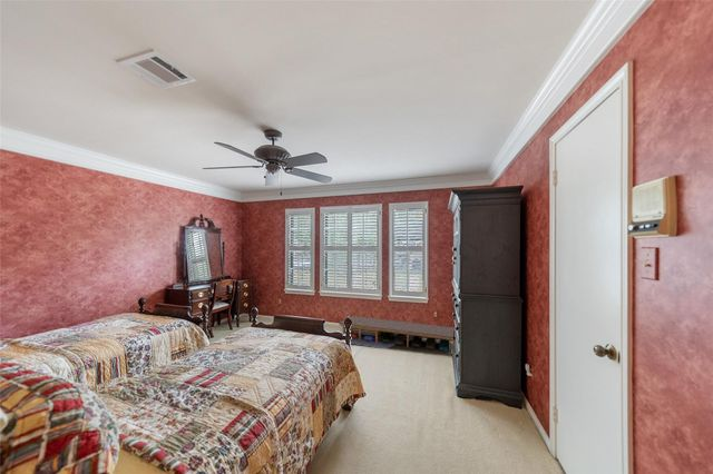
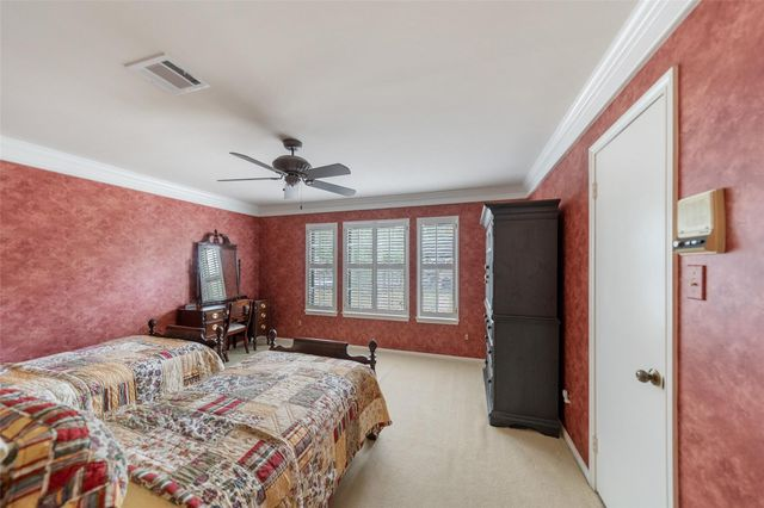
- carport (397, 332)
